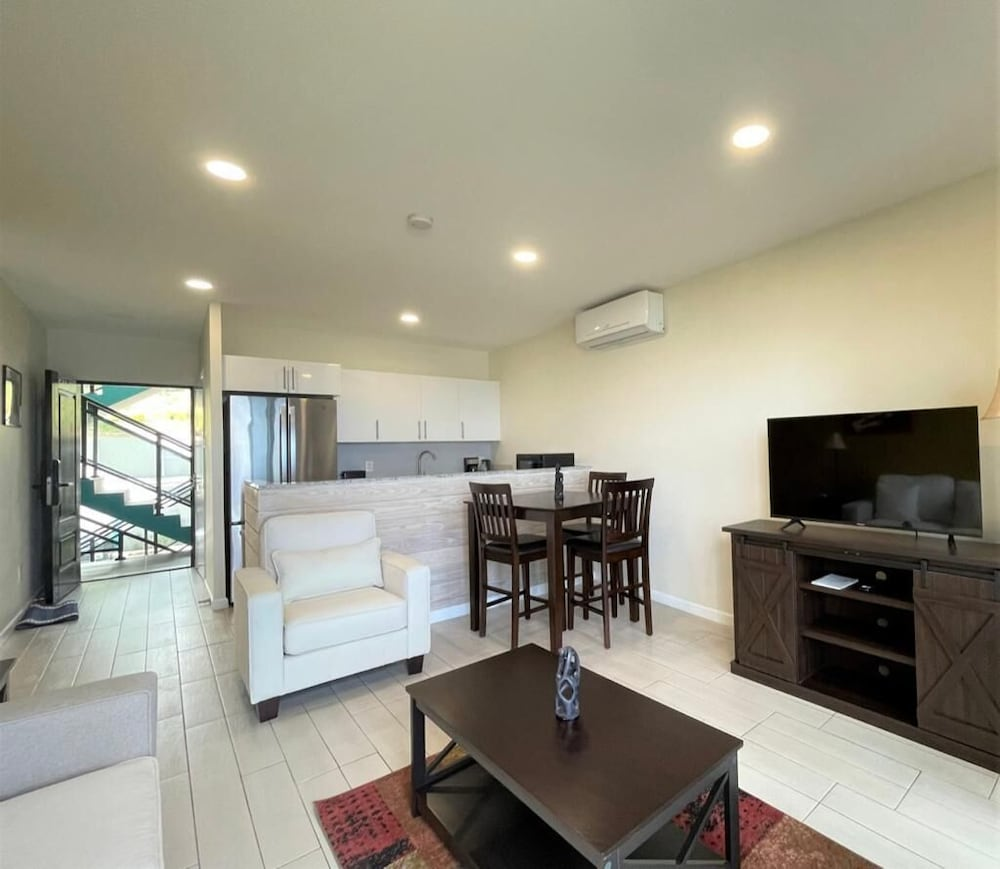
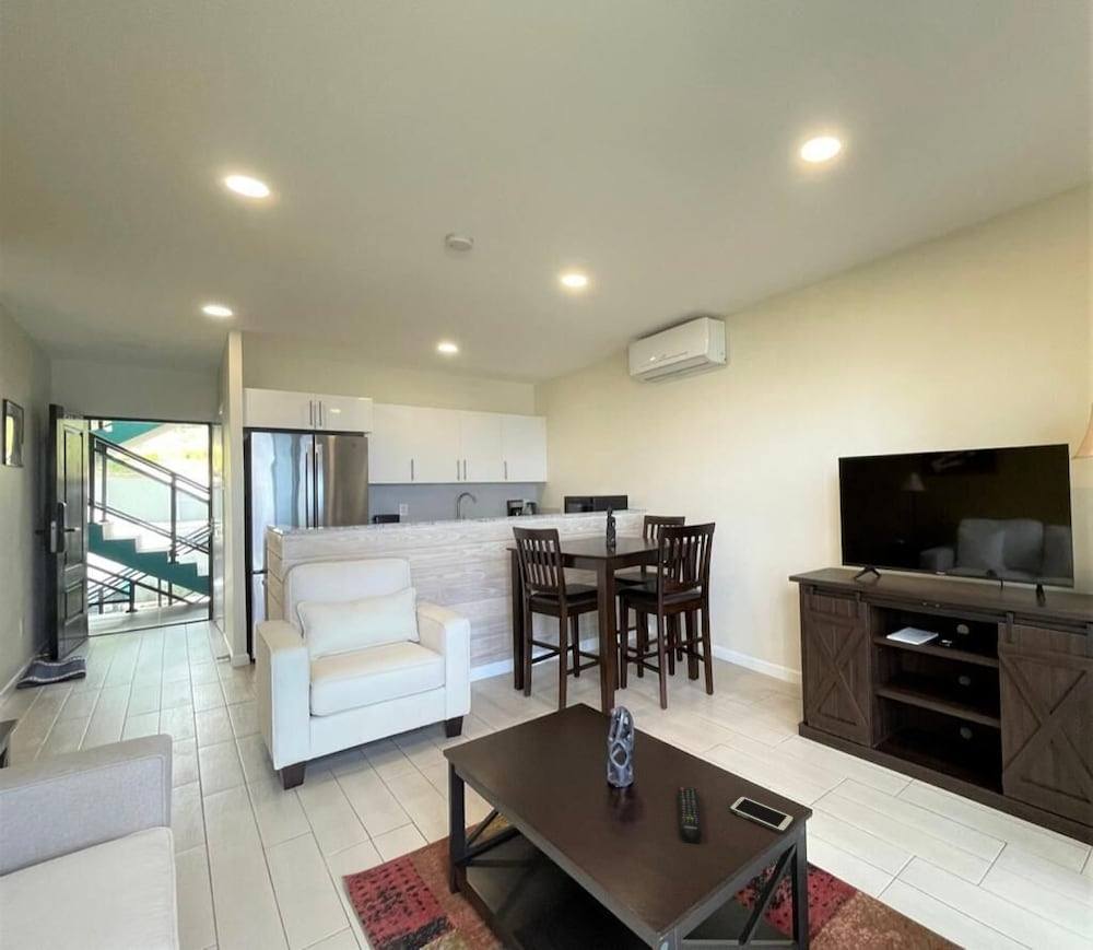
+ remote control (689, 810)
+ cell phone (761, 813)
